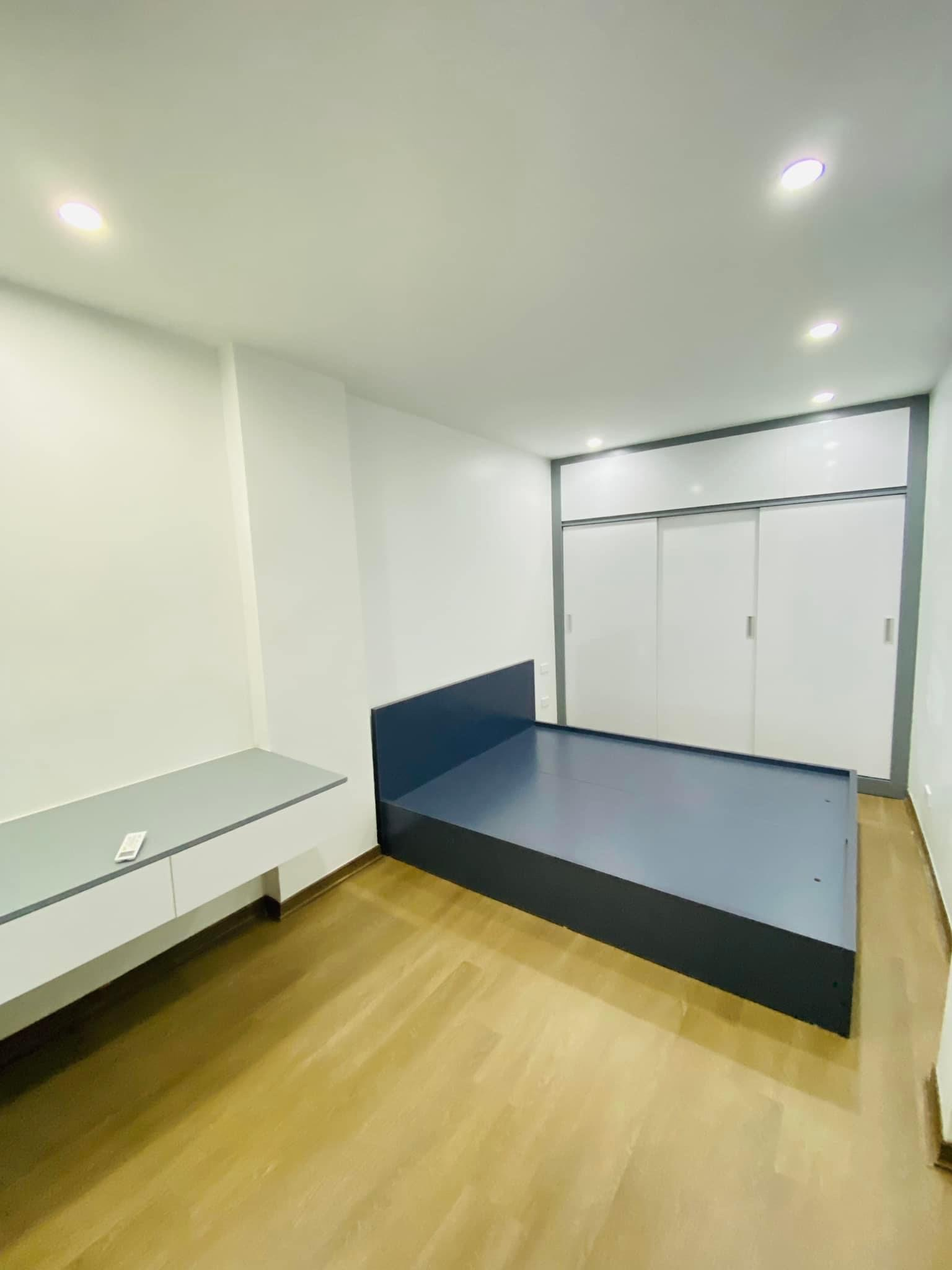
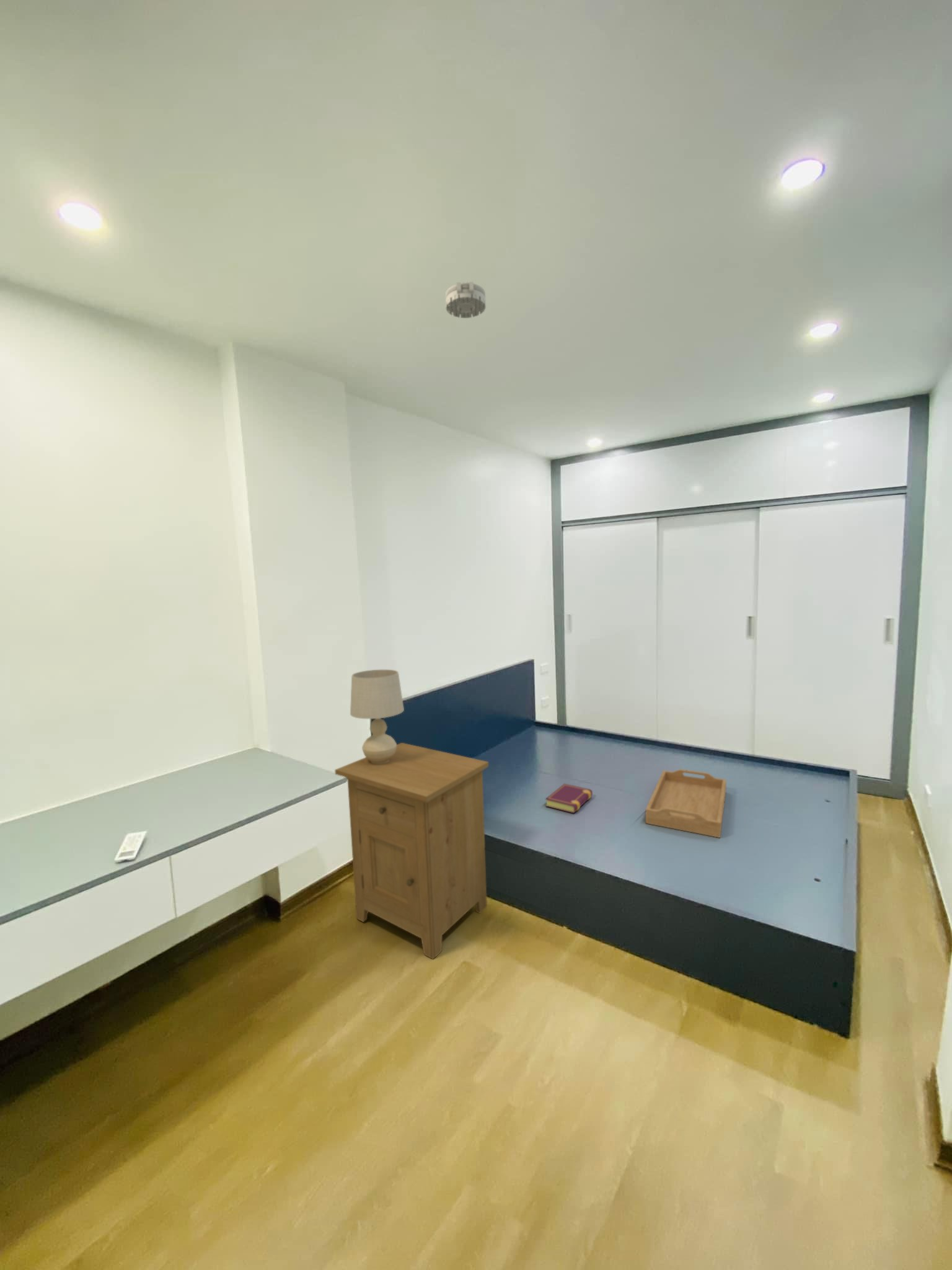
+ serving tray (688, 797)
+ table lamp (377, 717)
+ smoke detector (465, 300)
+ book (570, 797)
+ nightstand (416, 841)
